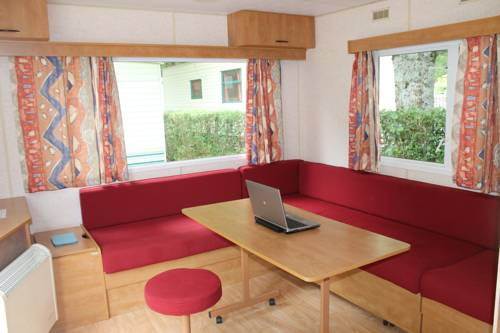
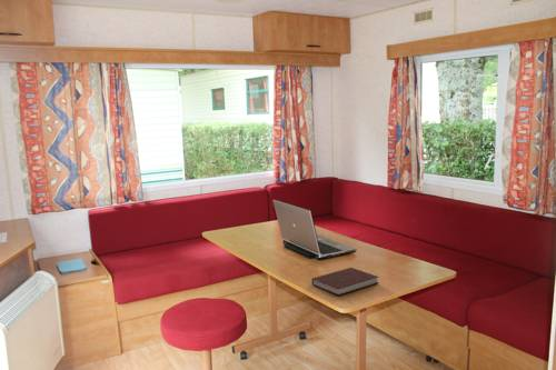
+ notebook (345, 280)
